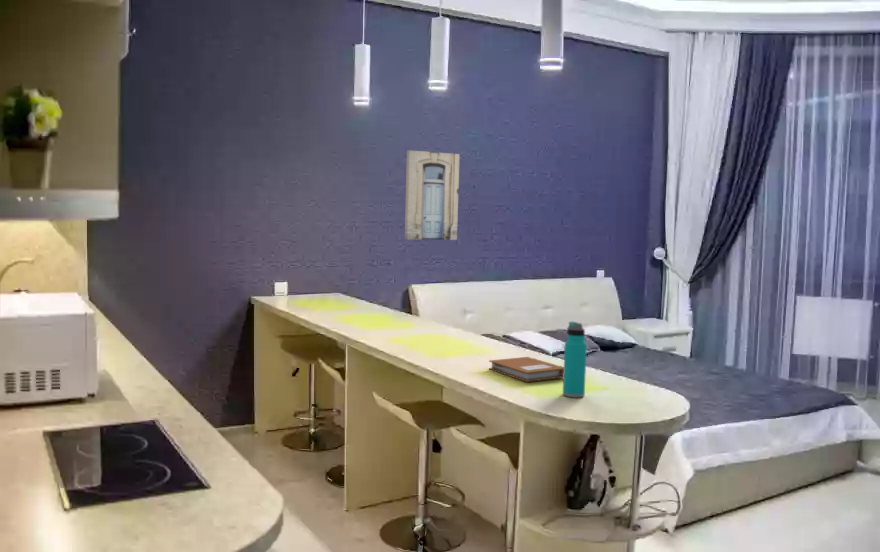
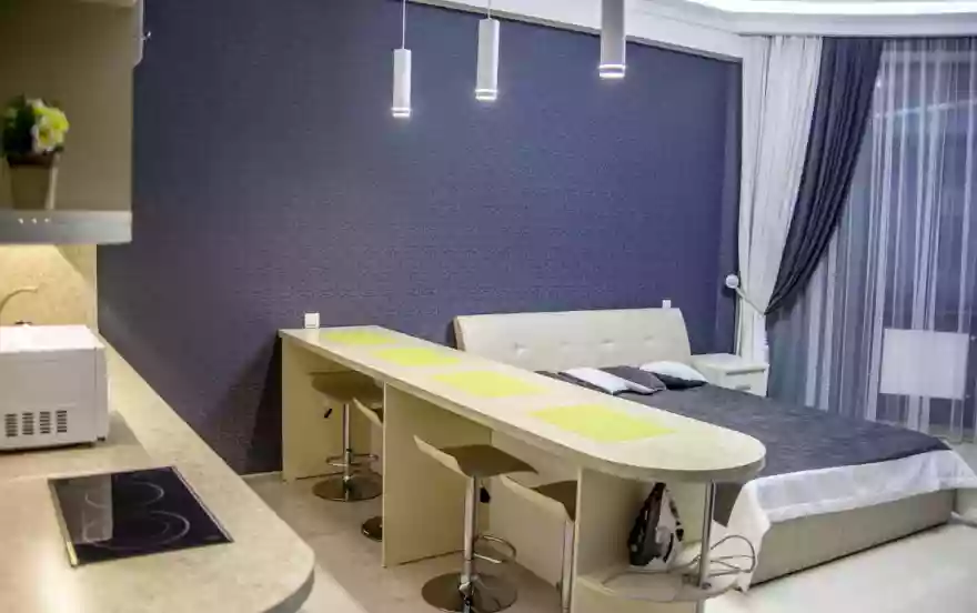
- wall art (432, 196)
- notebook (529, 368)
- water bottle (575, 359)
